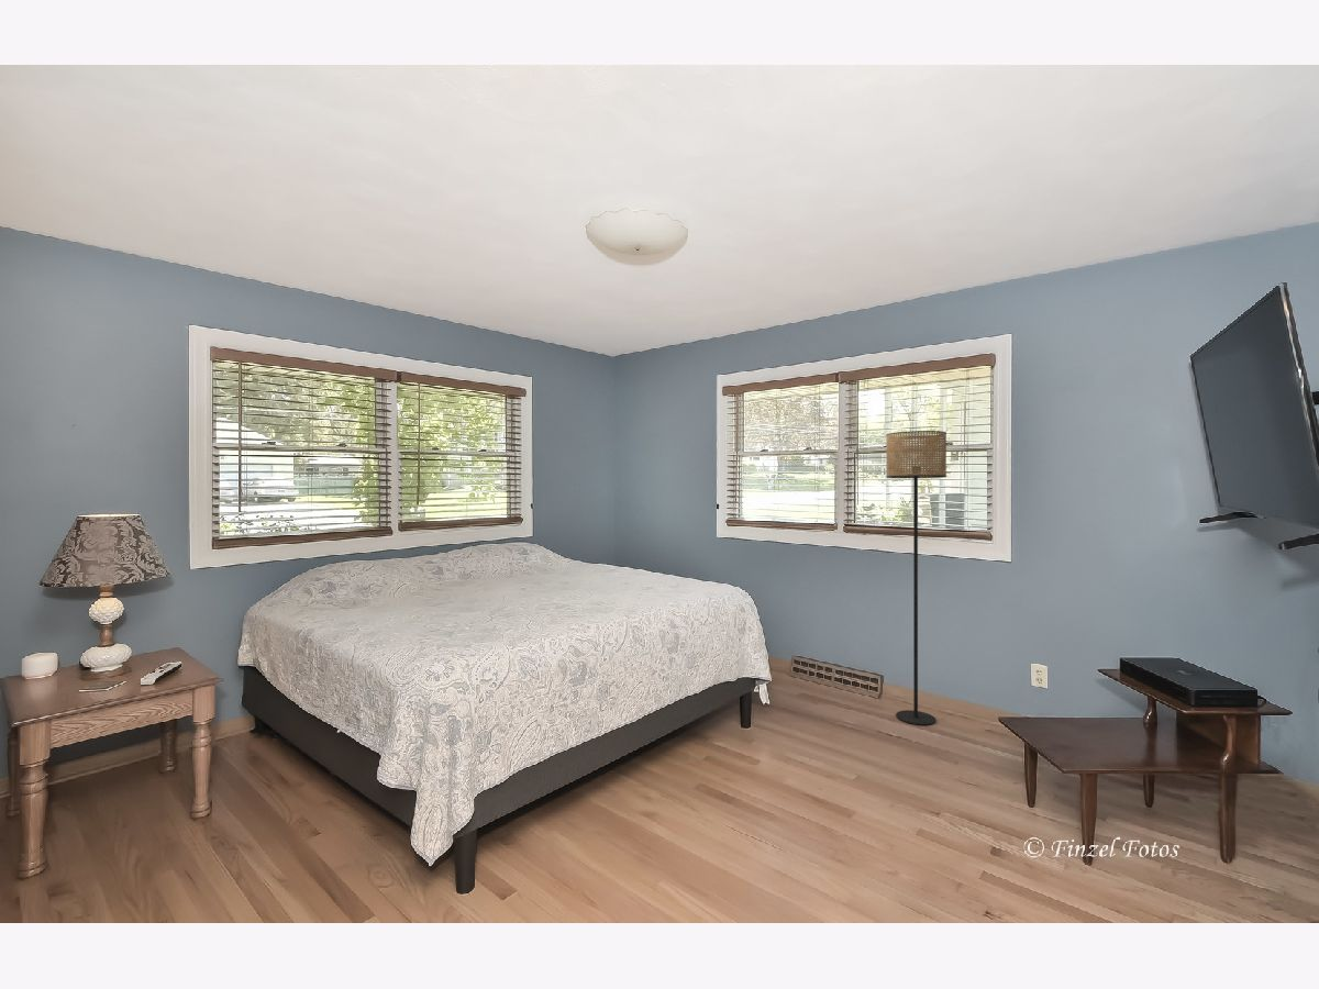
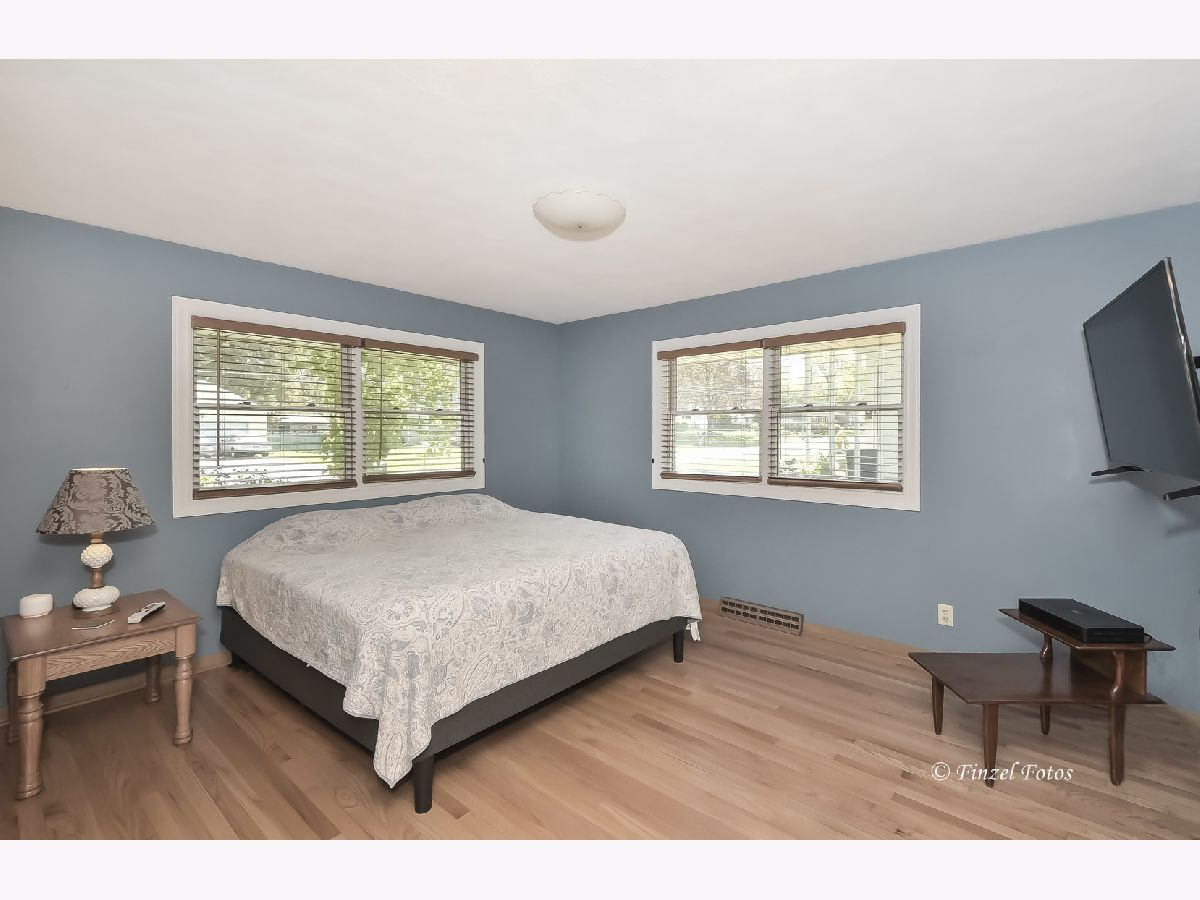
- floor lamp (916, 575)
